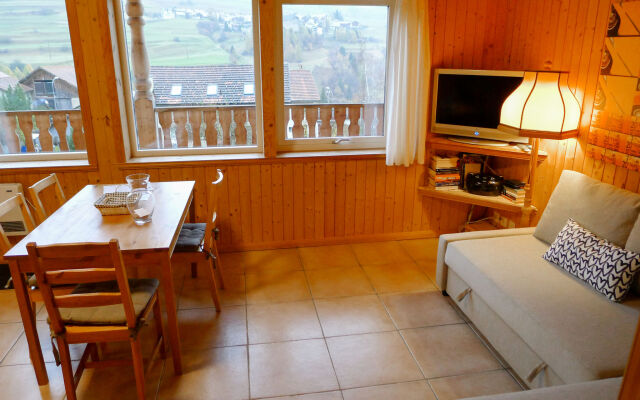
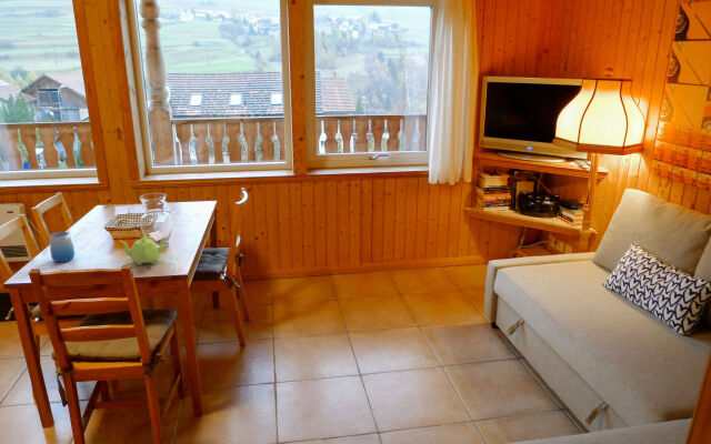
+ teapot (144, 250)
+ cup (61, 246)
